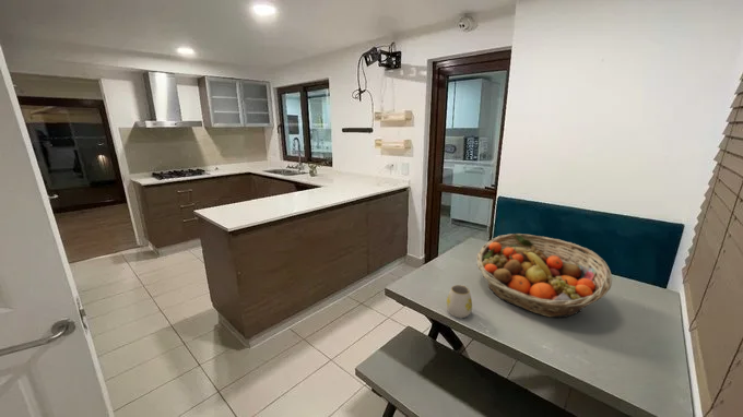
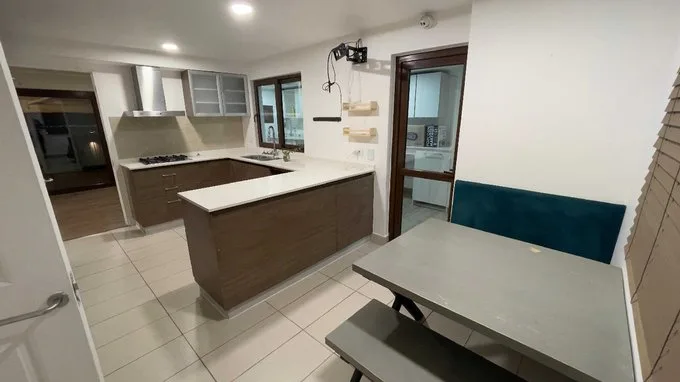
- fruit basket (535, 272)
- mug (460, 299)
